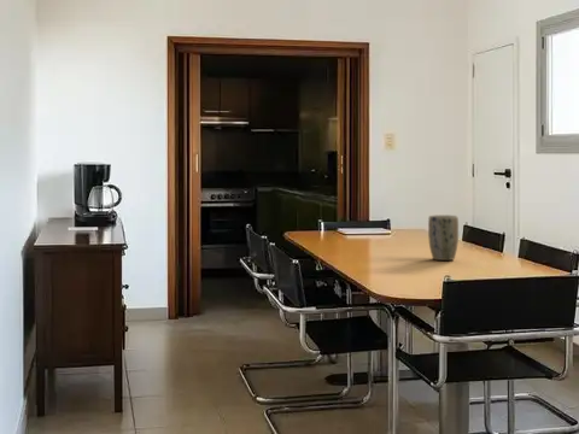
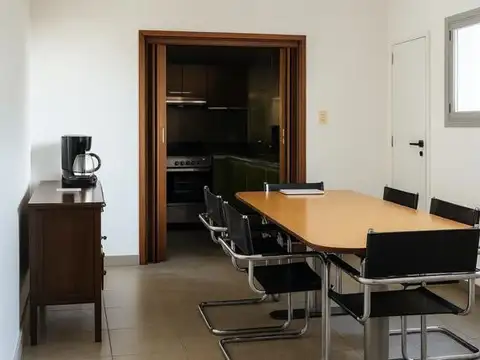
- plant pot (443, 237)
